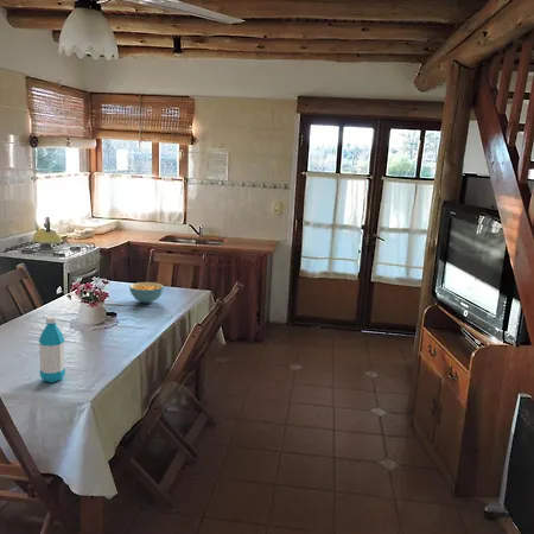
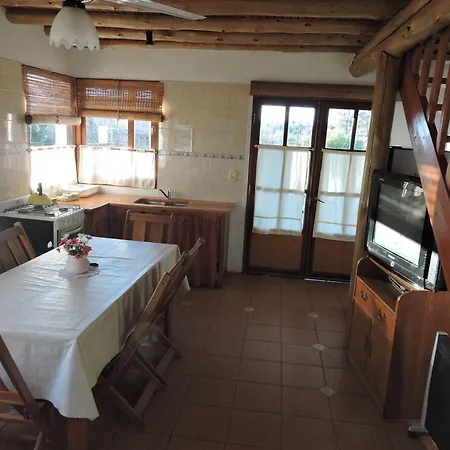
- cereal bowl (146, 293)
- water bottle (51, 348)
